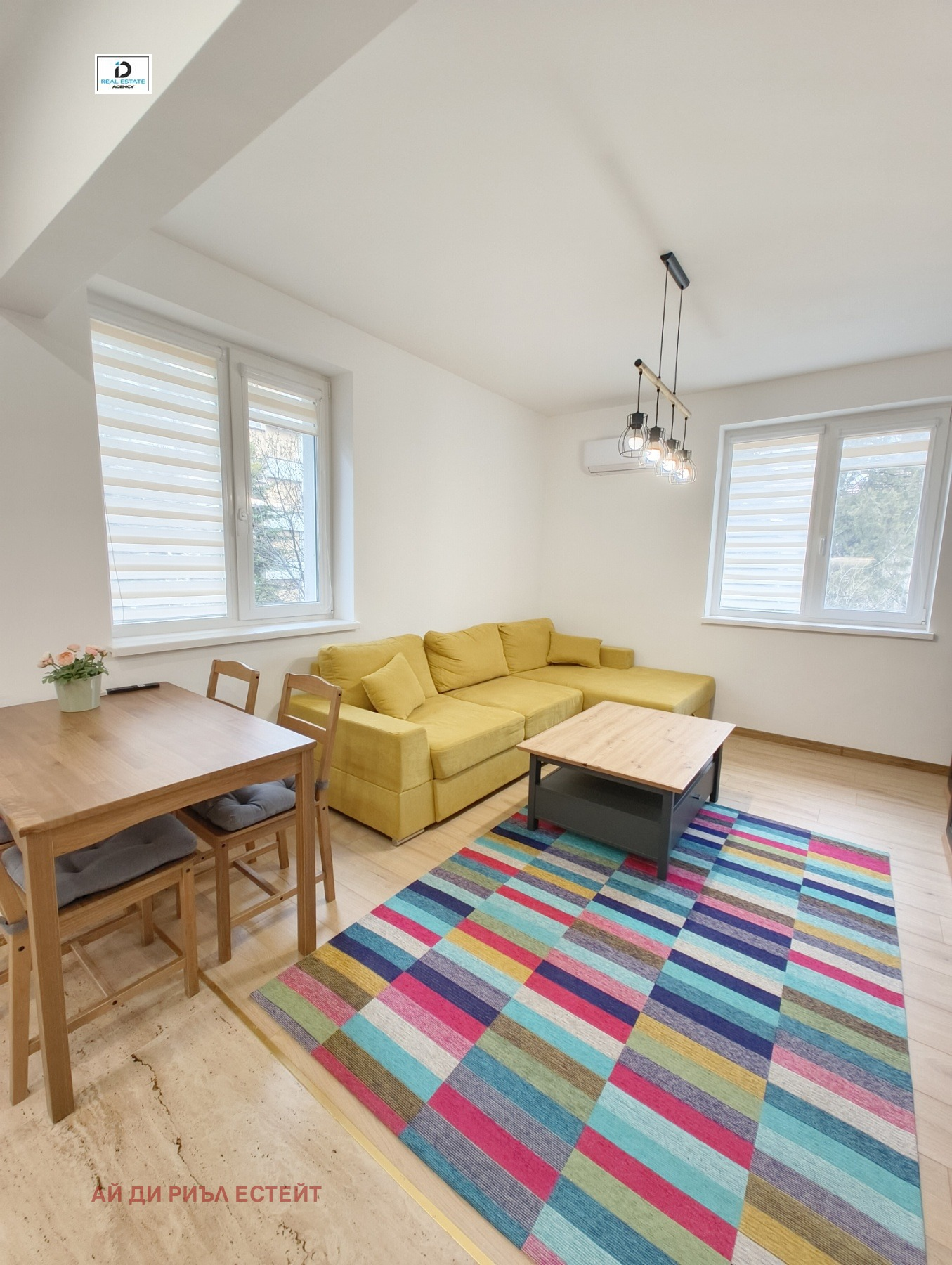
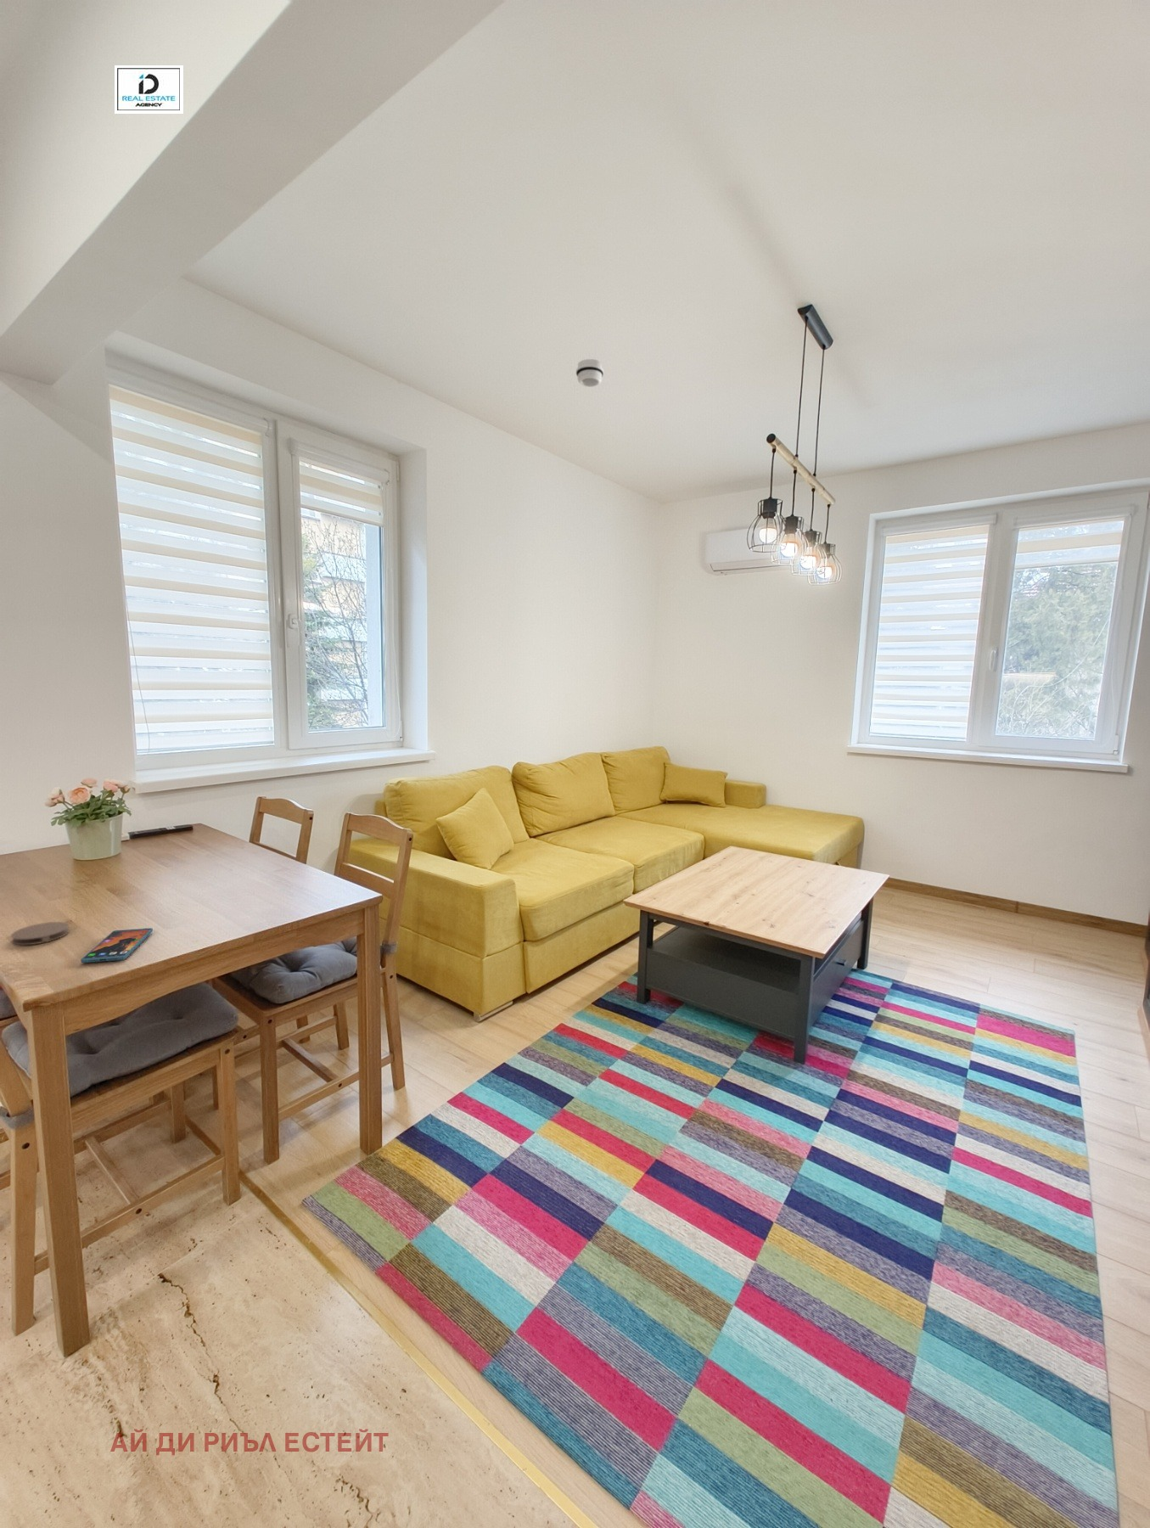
+ smoke detector (589, 373)
+ coaster (41, 933)
+ smartphone (118, 943)
